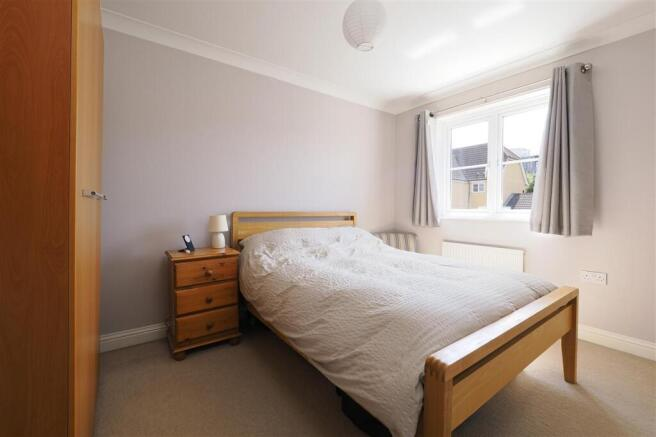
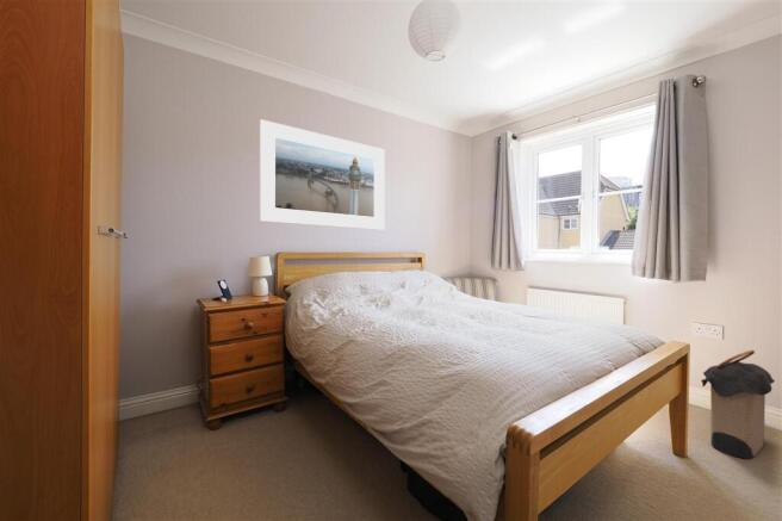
+ laundry hamper (736, 393)
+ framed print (329, 181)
